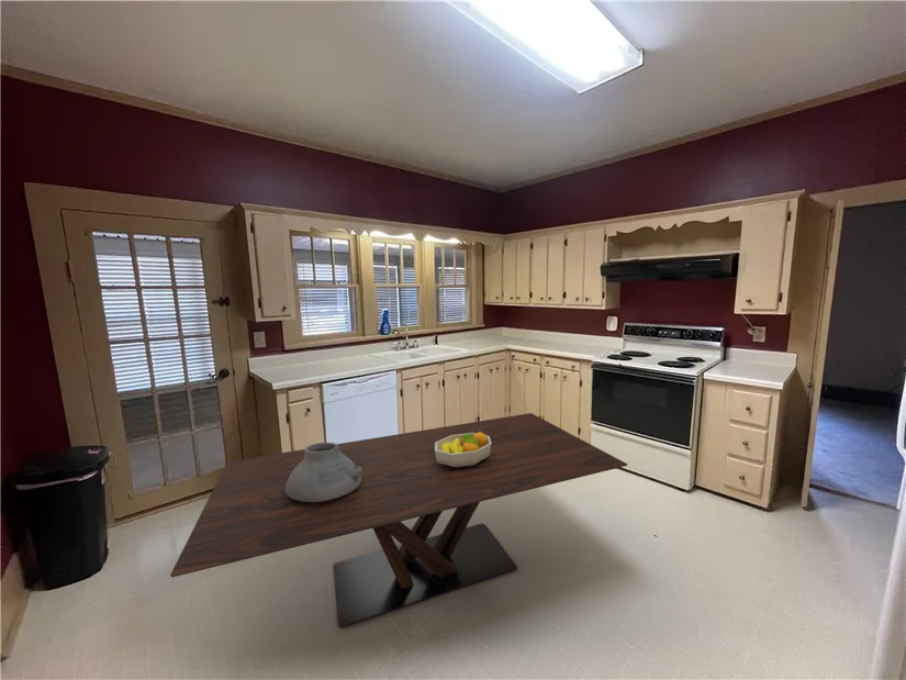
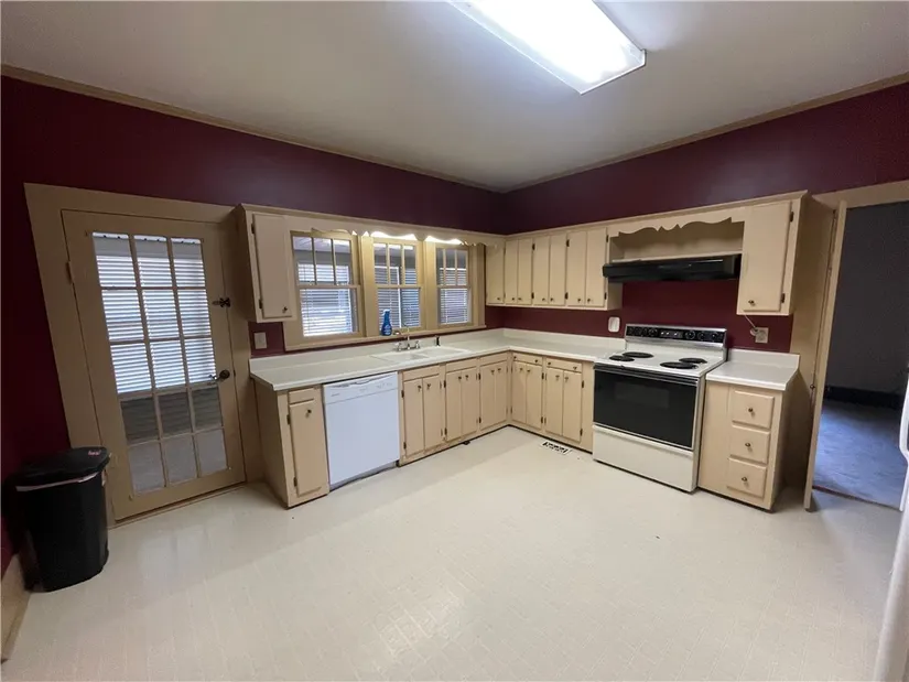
- vase (324, 466)
- dining table (422, 515)
- fruit bowl (462, 446)
